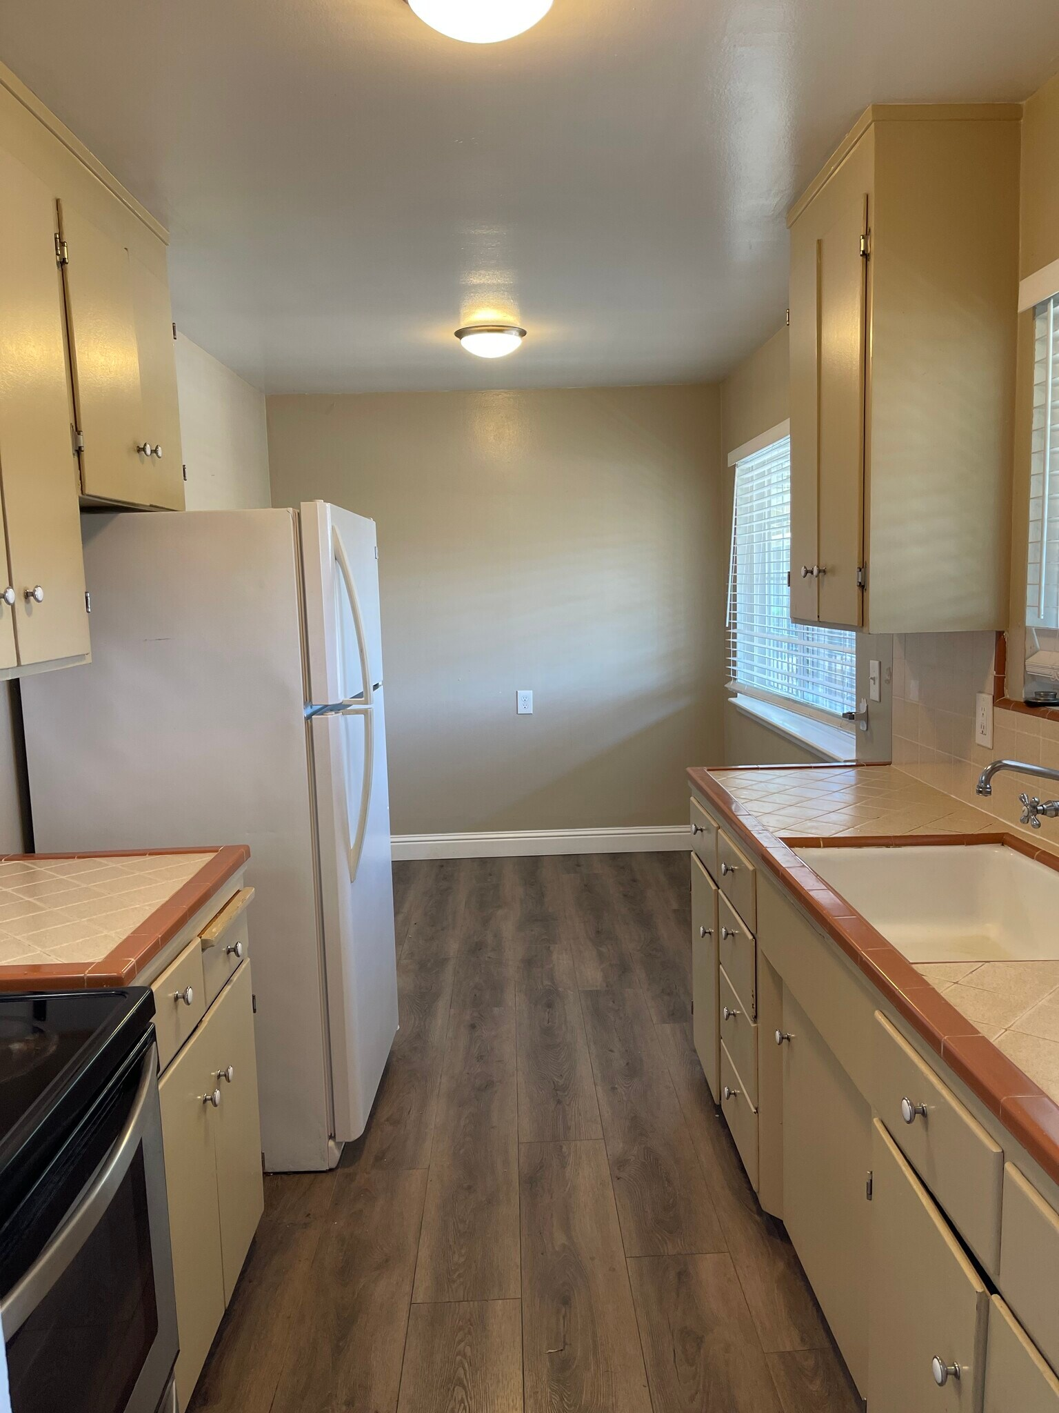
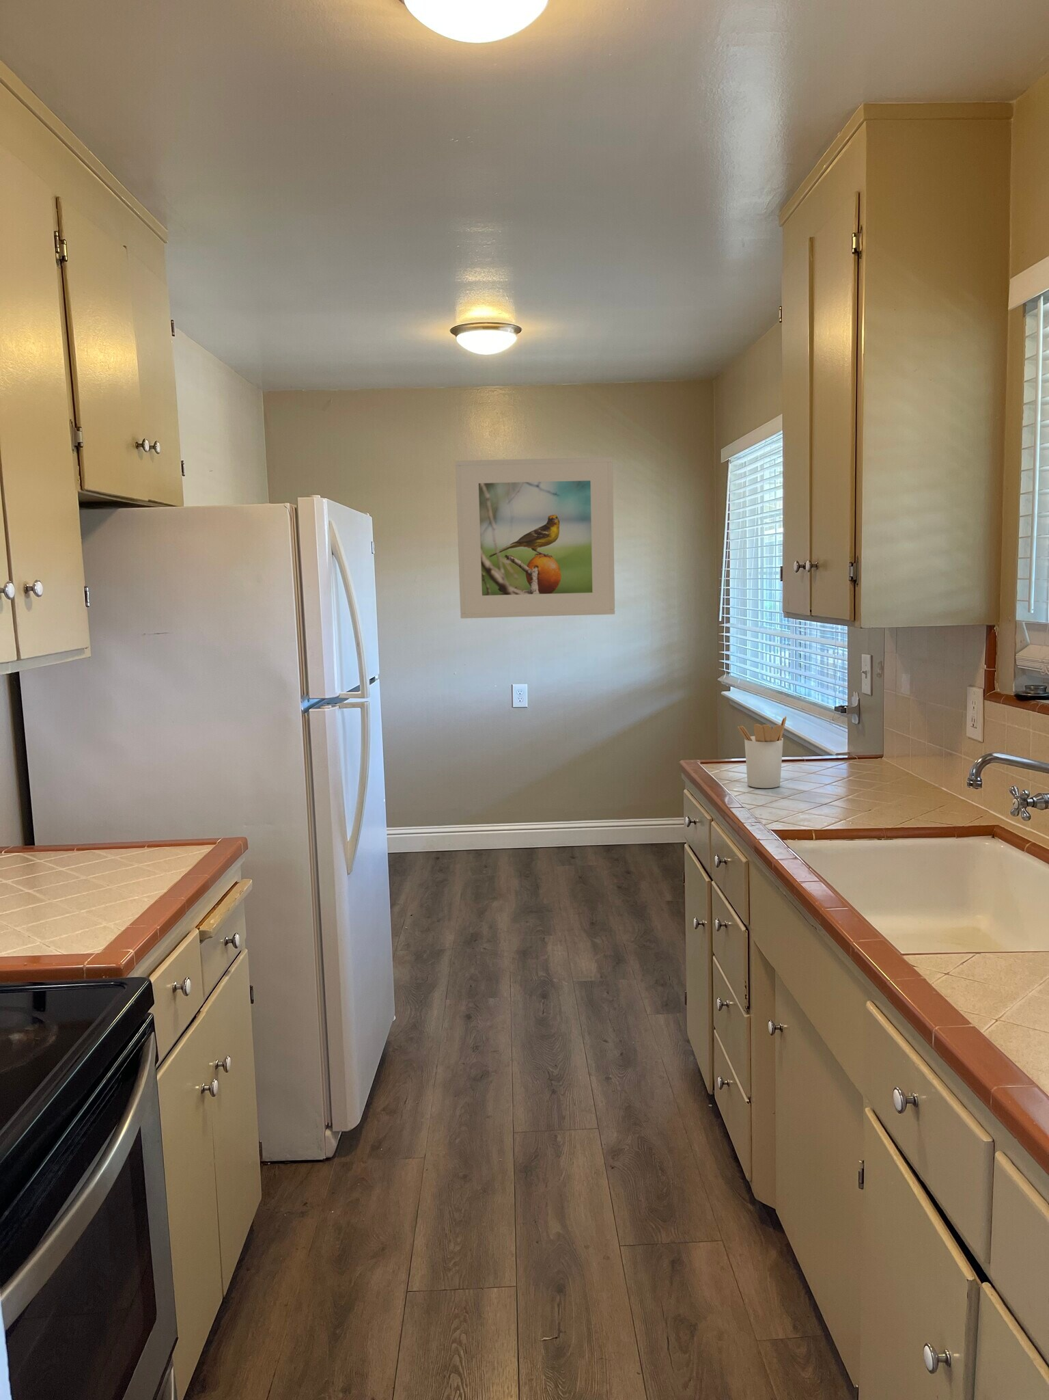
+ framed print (536, 538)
+ utensil holder (765, 752)
